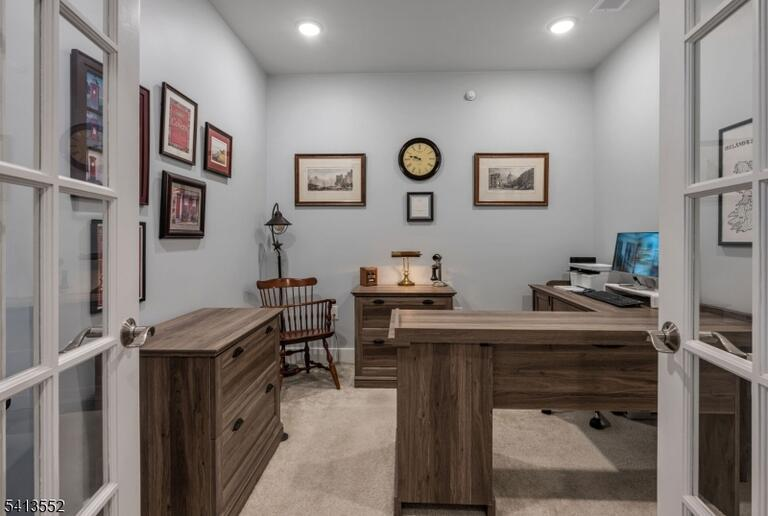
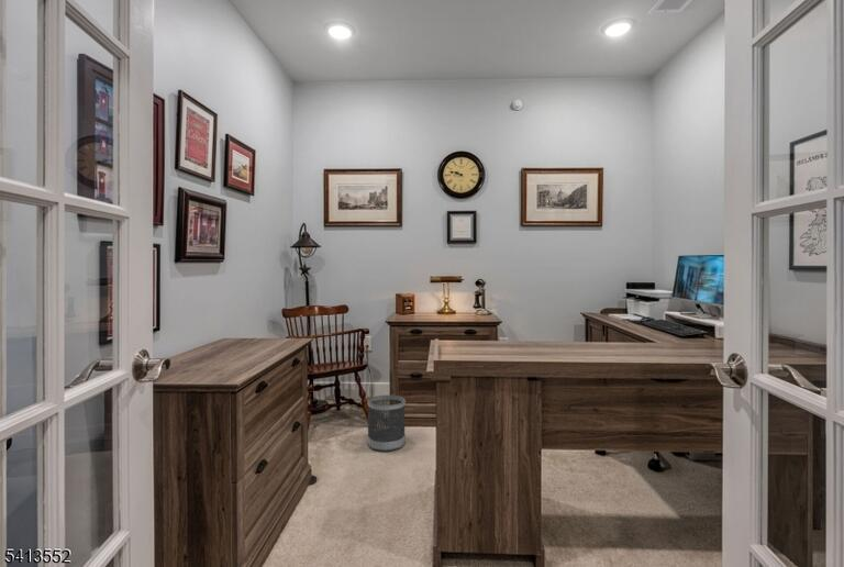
+ wastebasket (386, 421)
